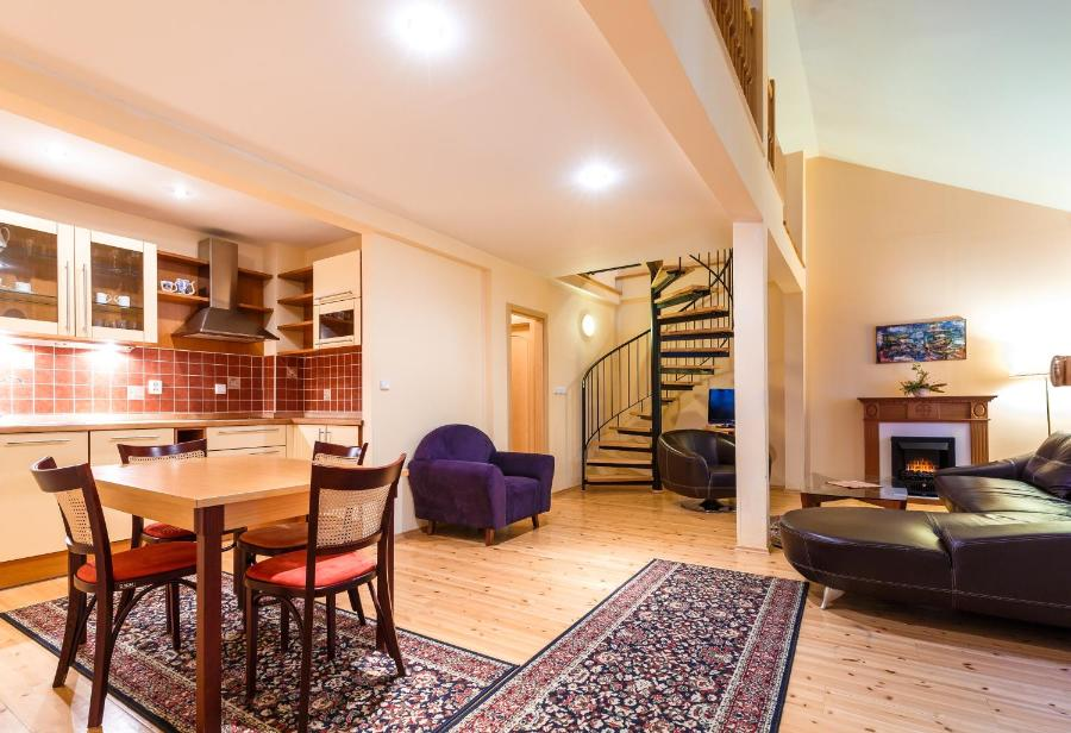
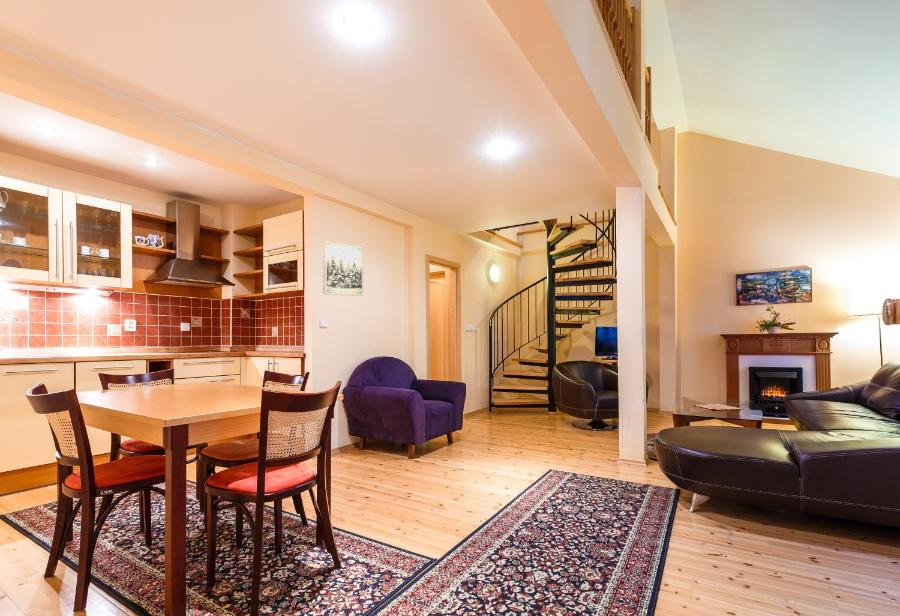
+ wall art (343, 269)
